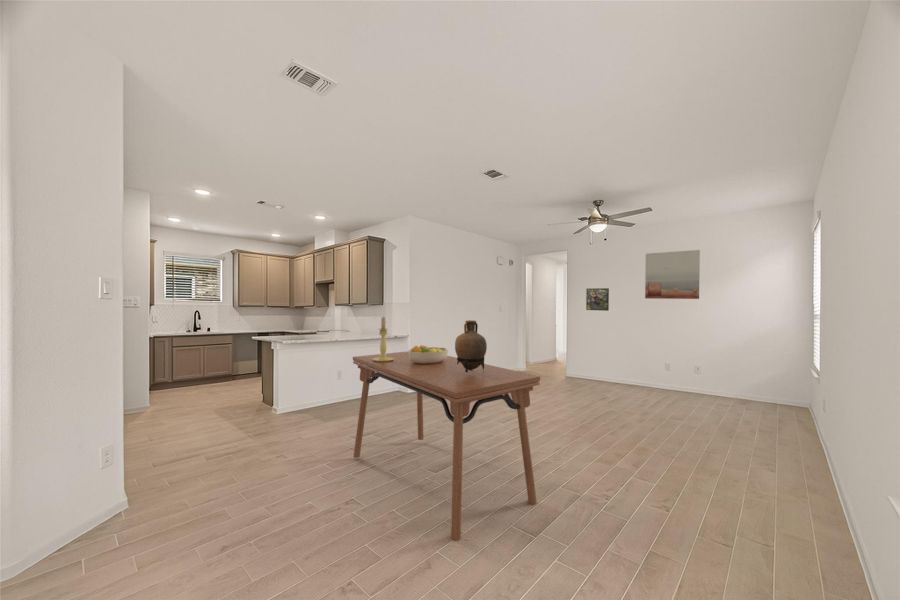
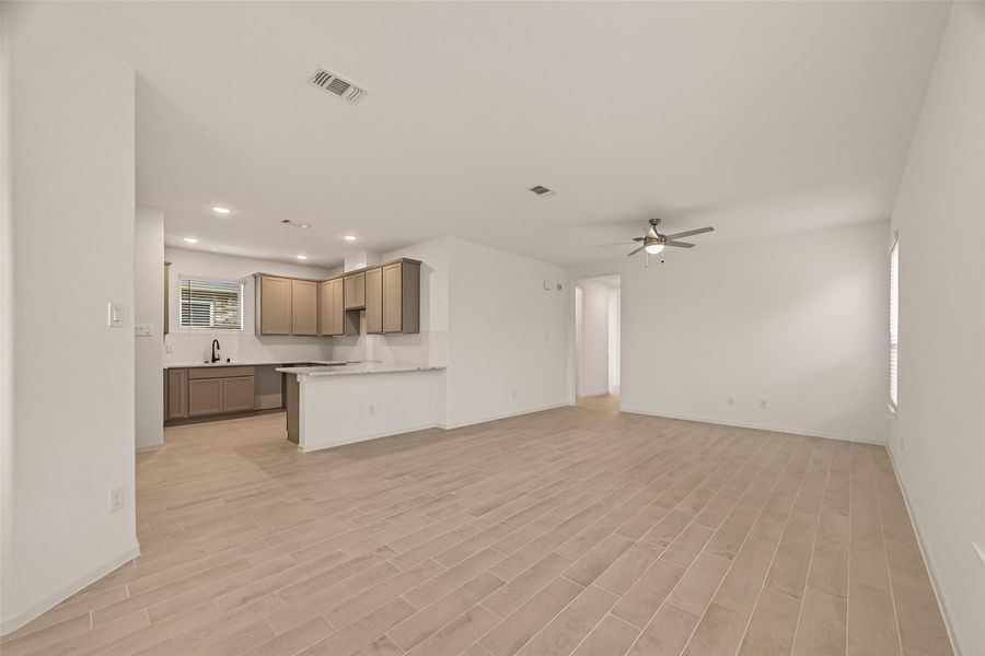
- fruit bowl (428, 352)
- vase (470, 346)
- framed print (597, 299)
- dining table (422, 421)
- wall art (671, 275)
- candle holder (383, 337)
